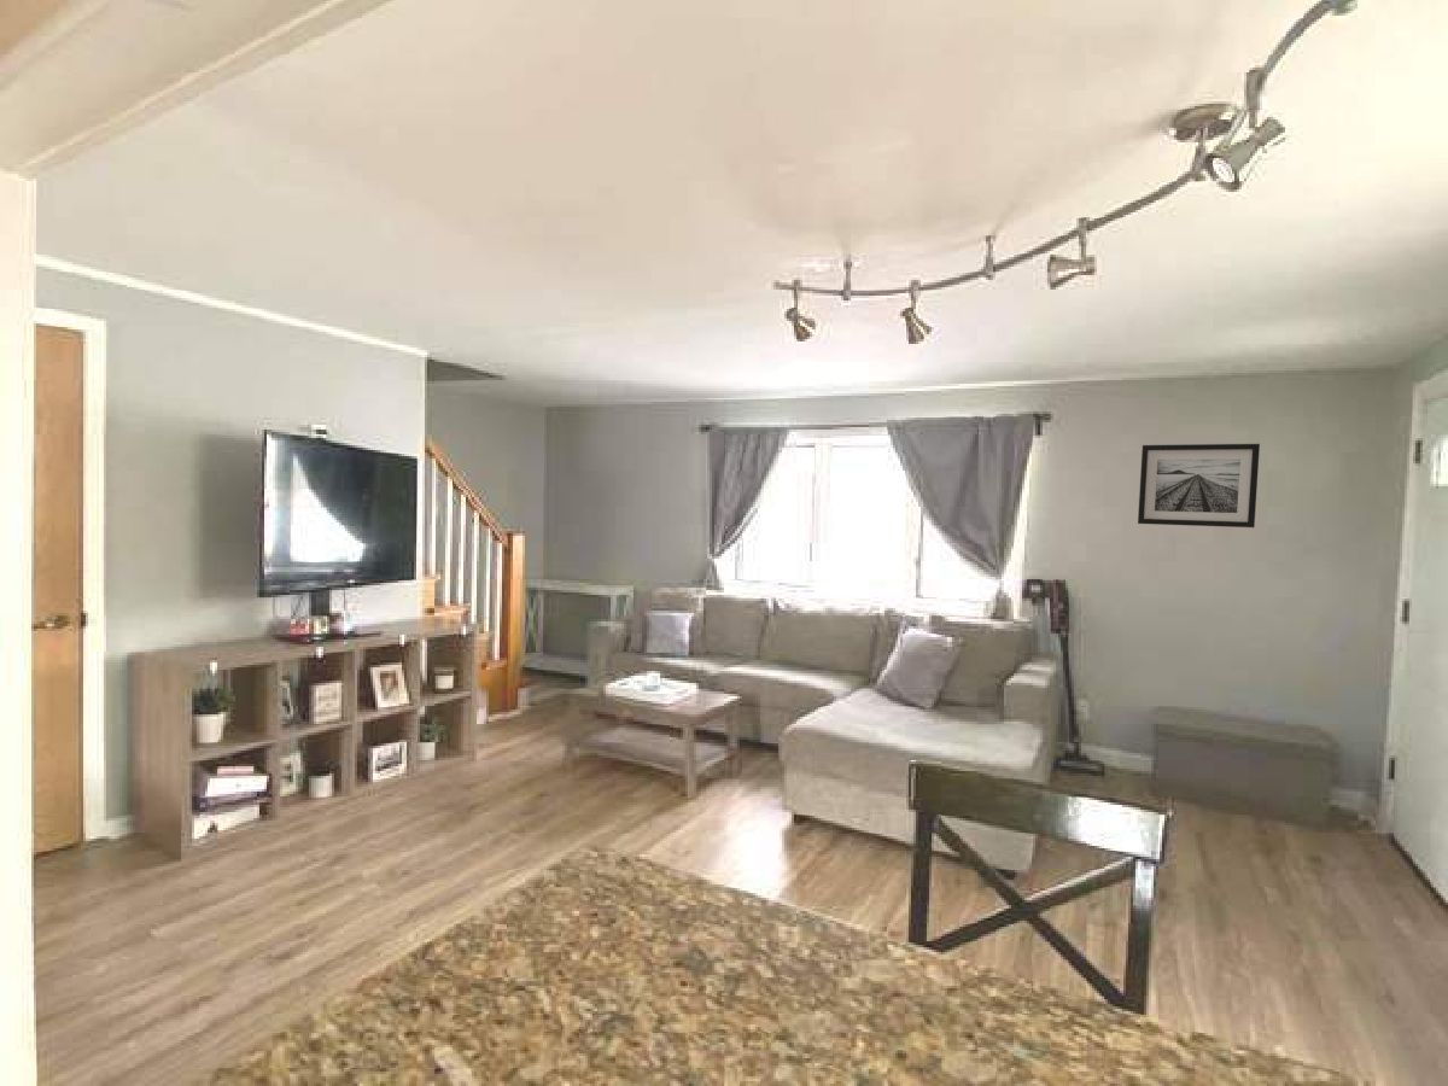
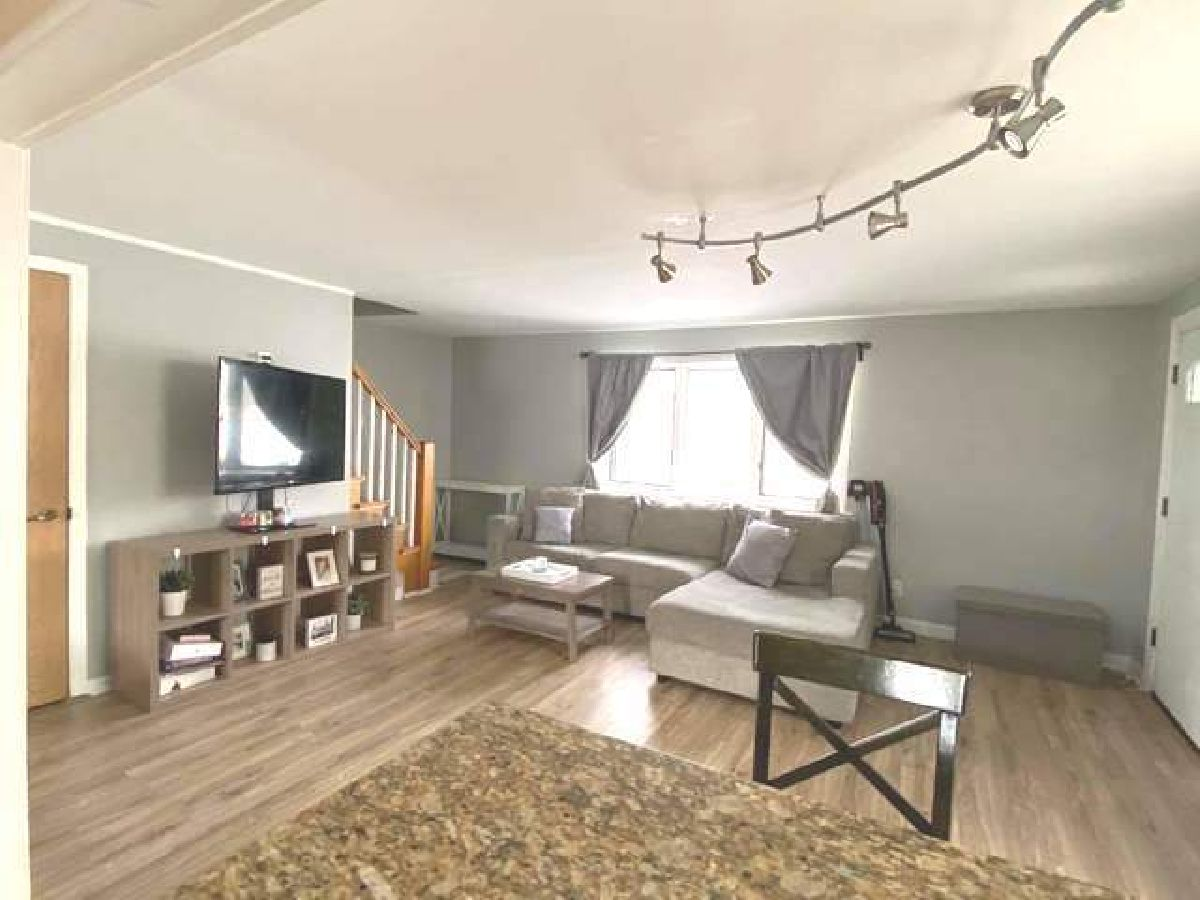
- wall art (1196, 485)
